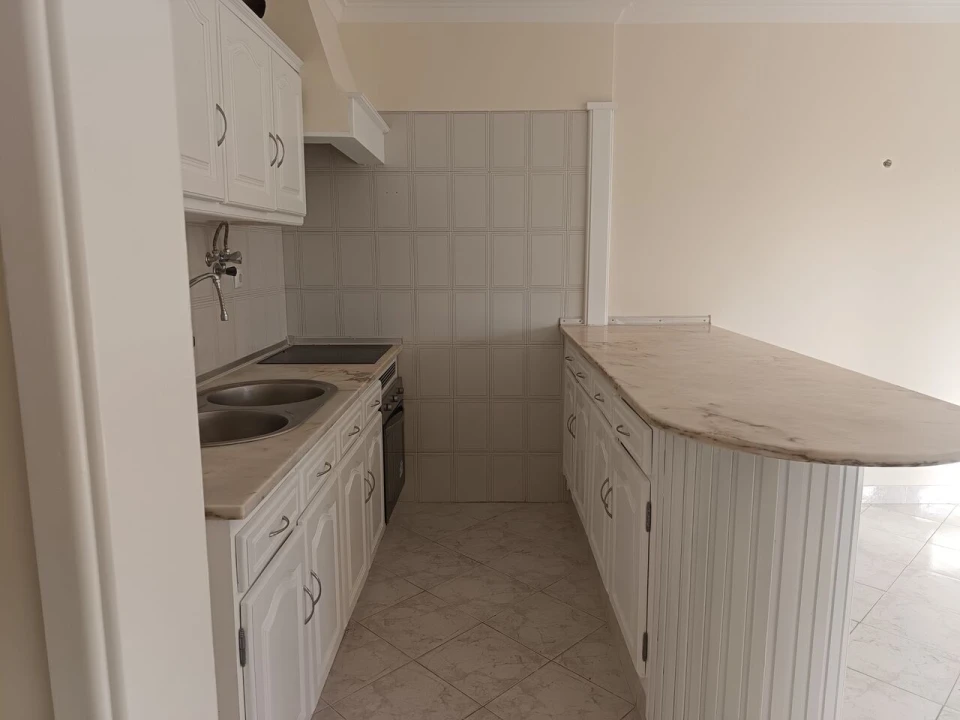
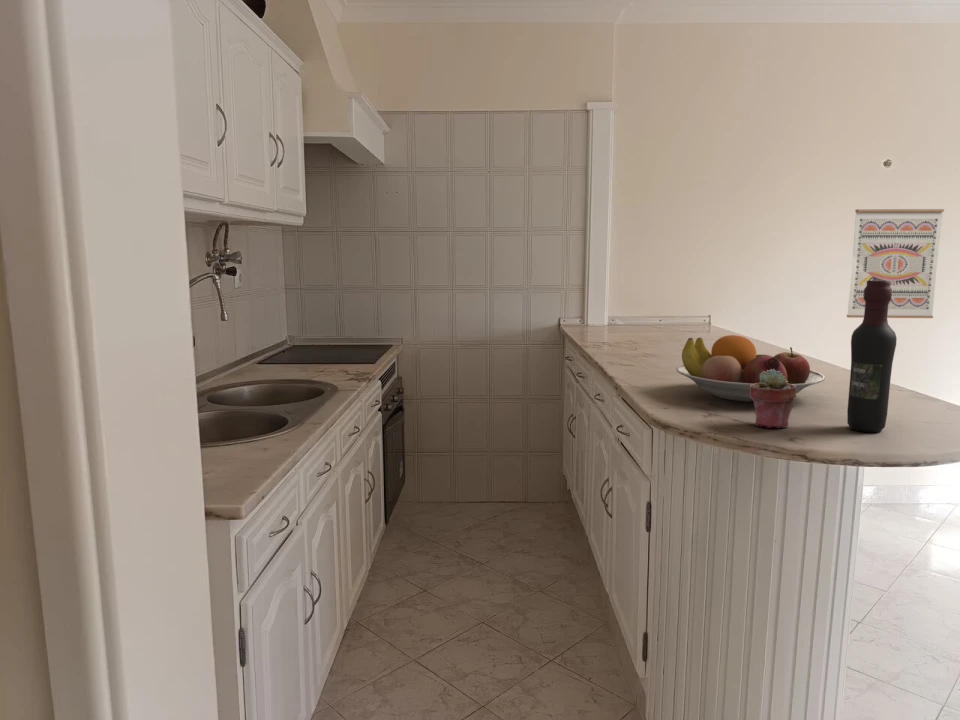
+ wine bottle (872, 355)
+ wall art (894, 264)
+ fruit bowl (748, 366)
+ potted succulent (772, 397)
